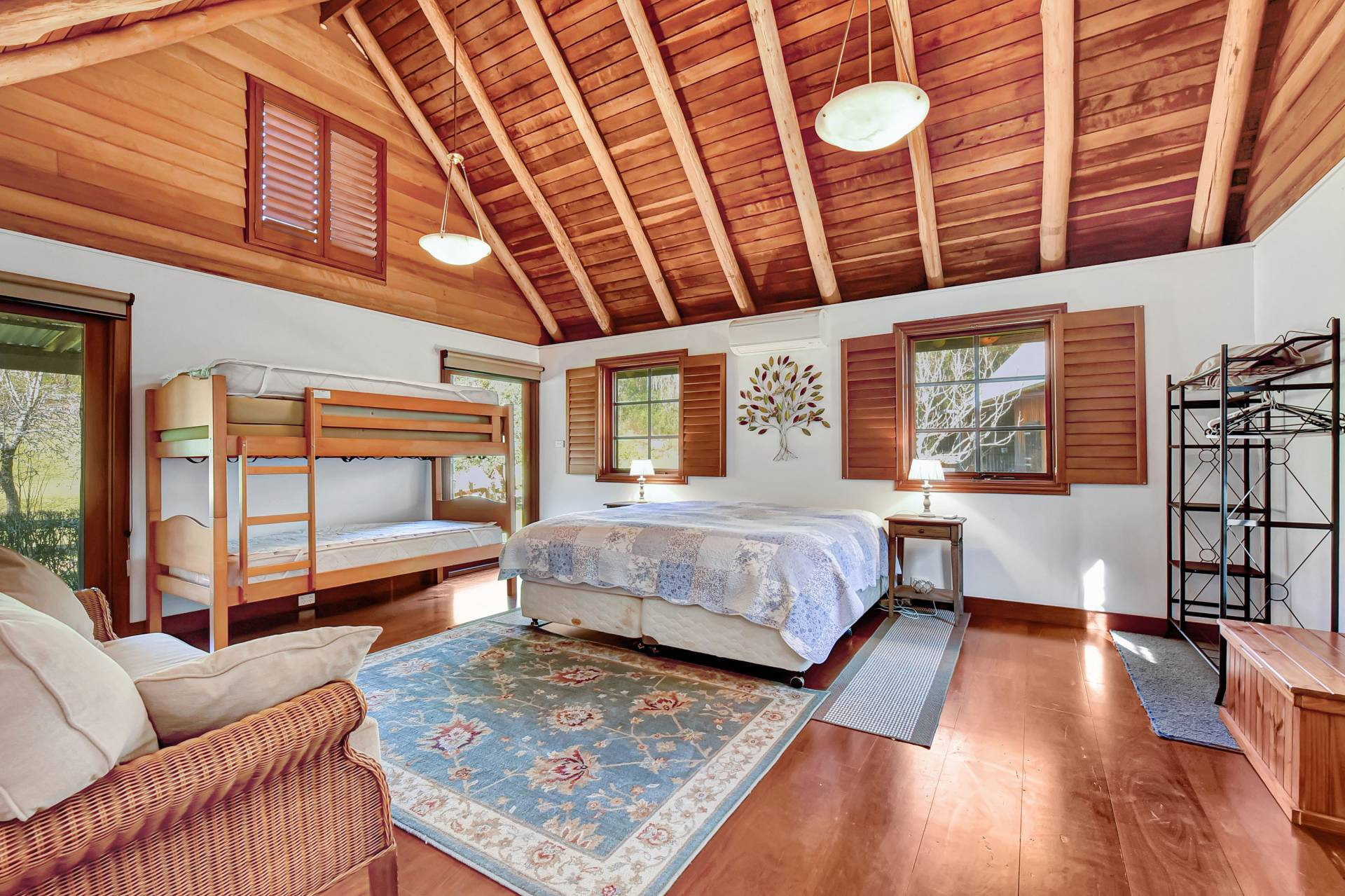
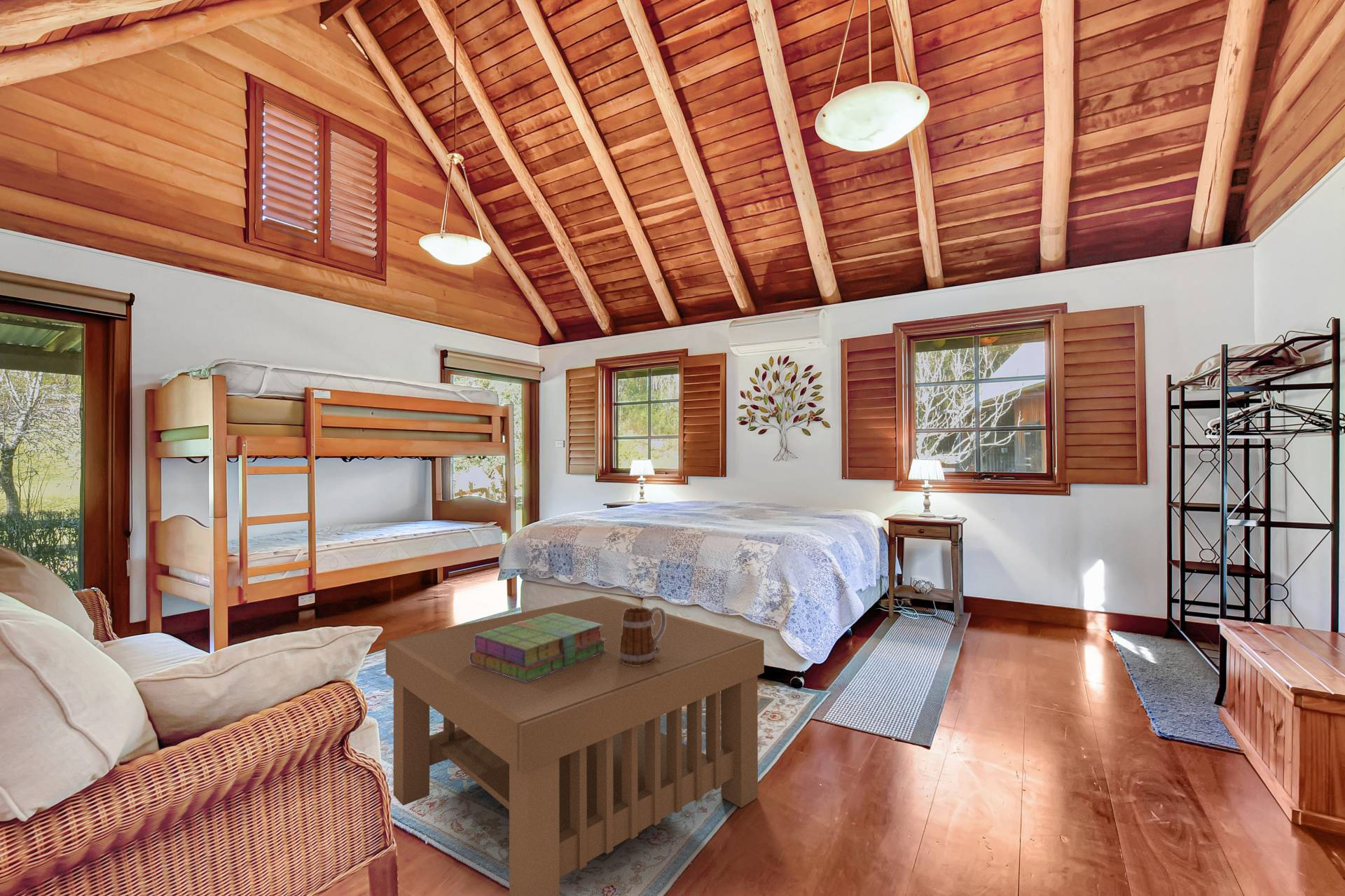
+ stack of books (539, 642)
+ mug (644, 633)
+ coffee table (574, 718)
